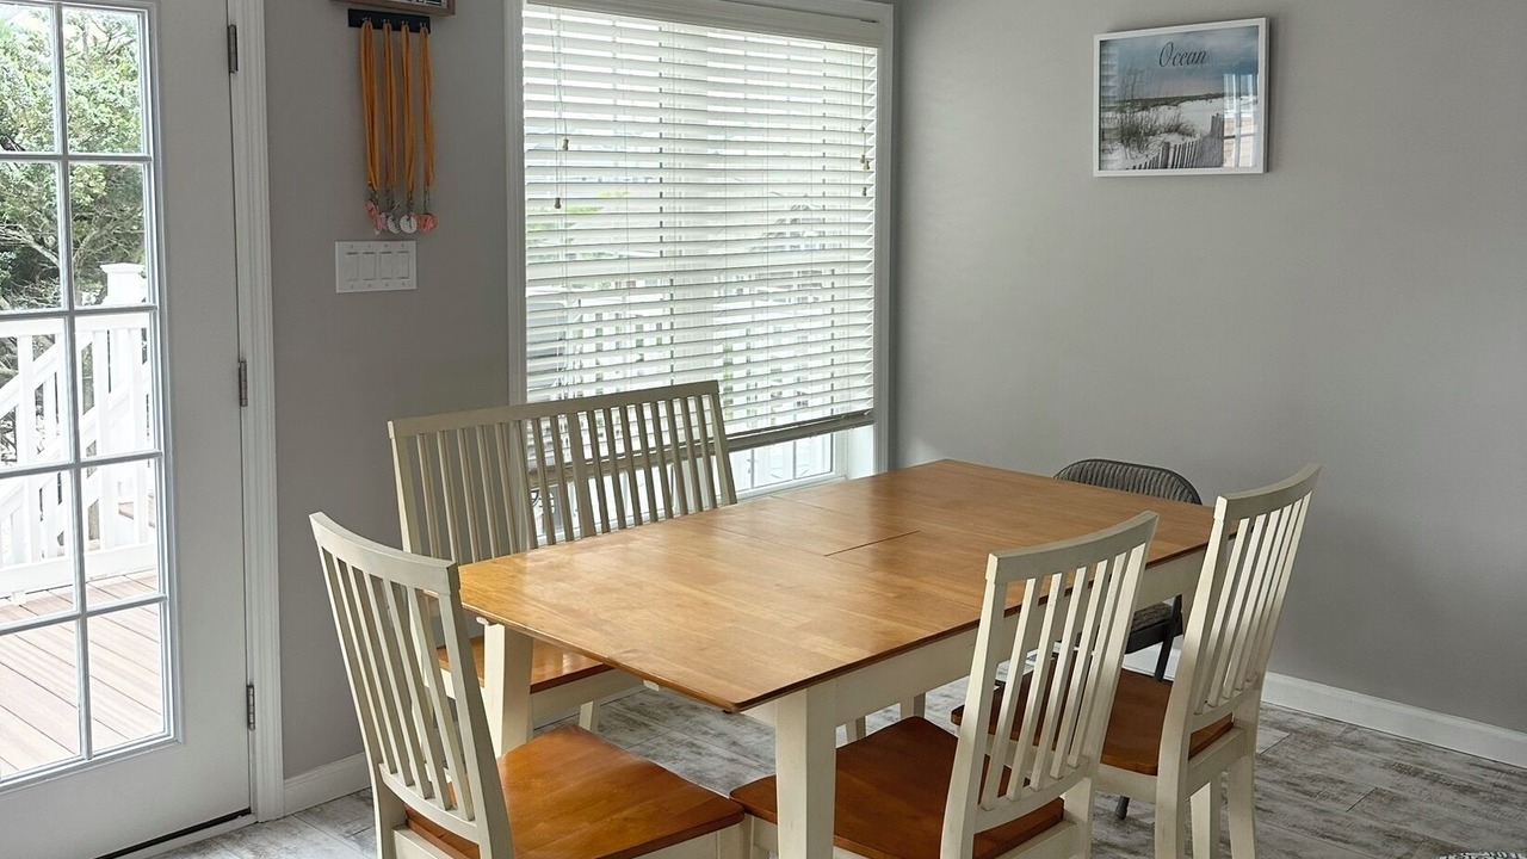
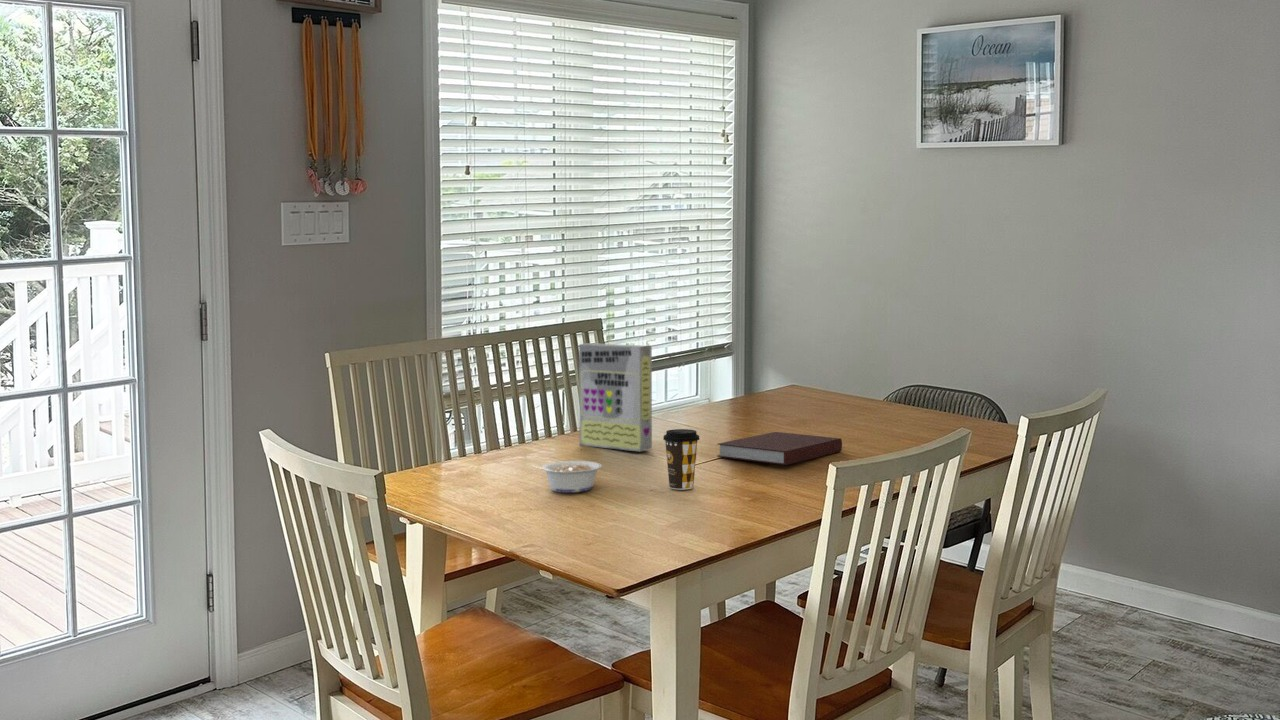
+ notebook (780, 447)
+ coffee cup (681, 459)
+ cereal box (615, 395)
+ legume (570, 475)
